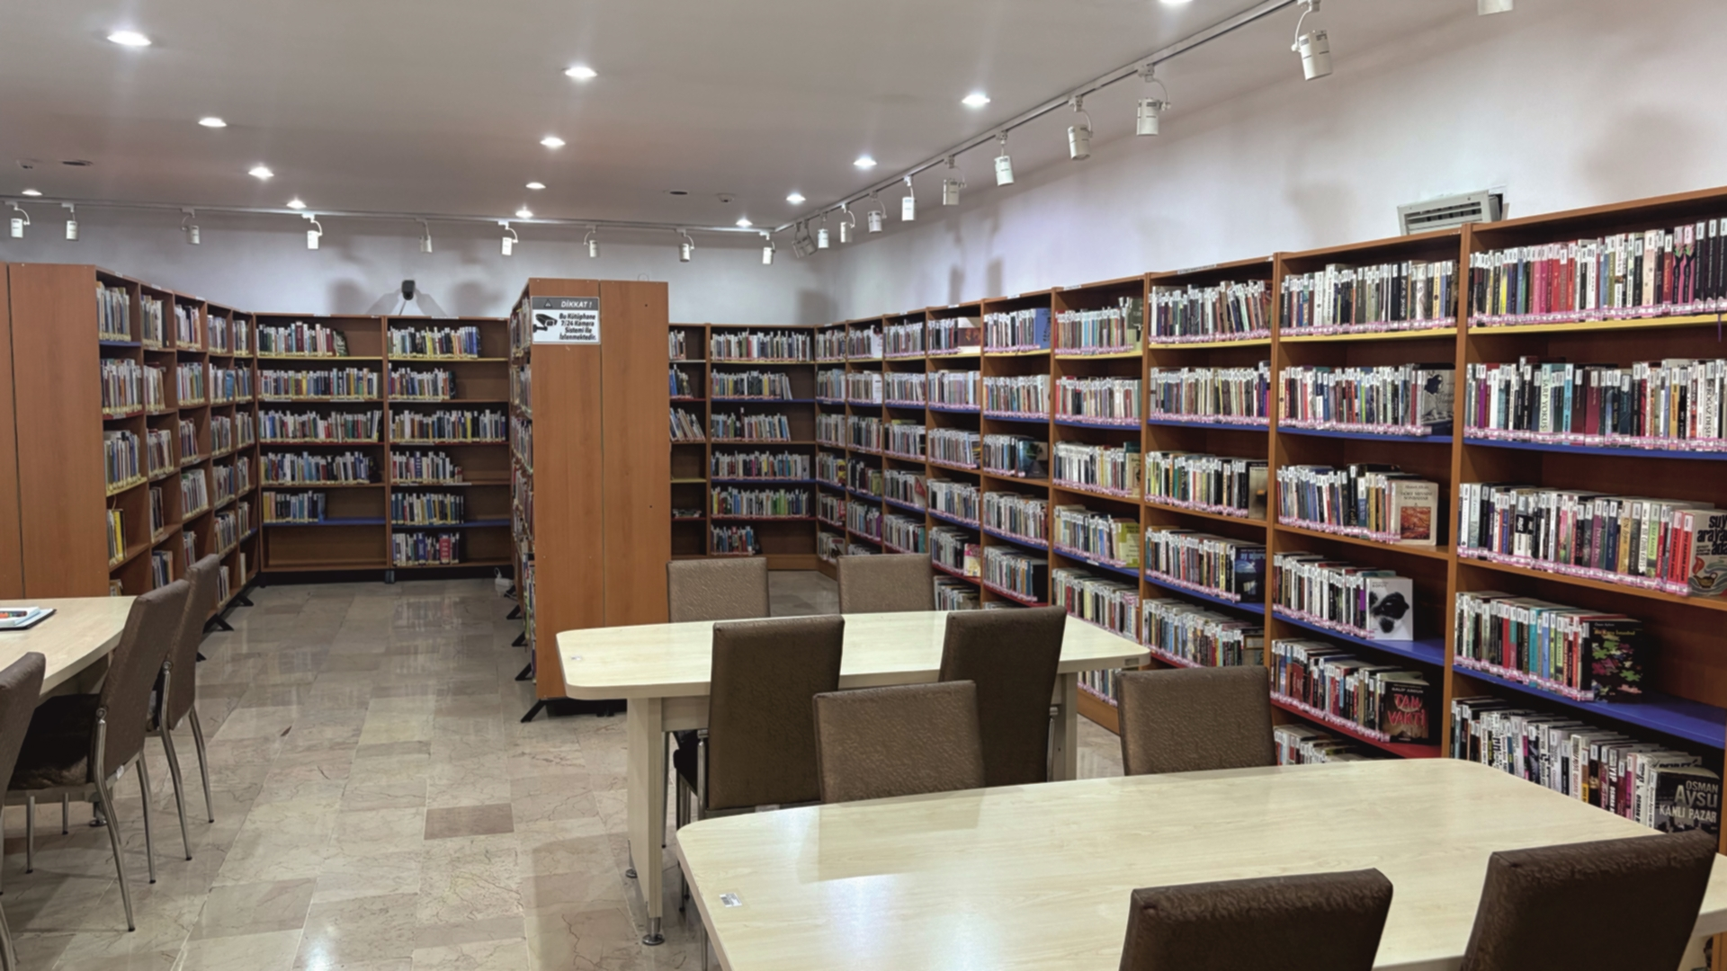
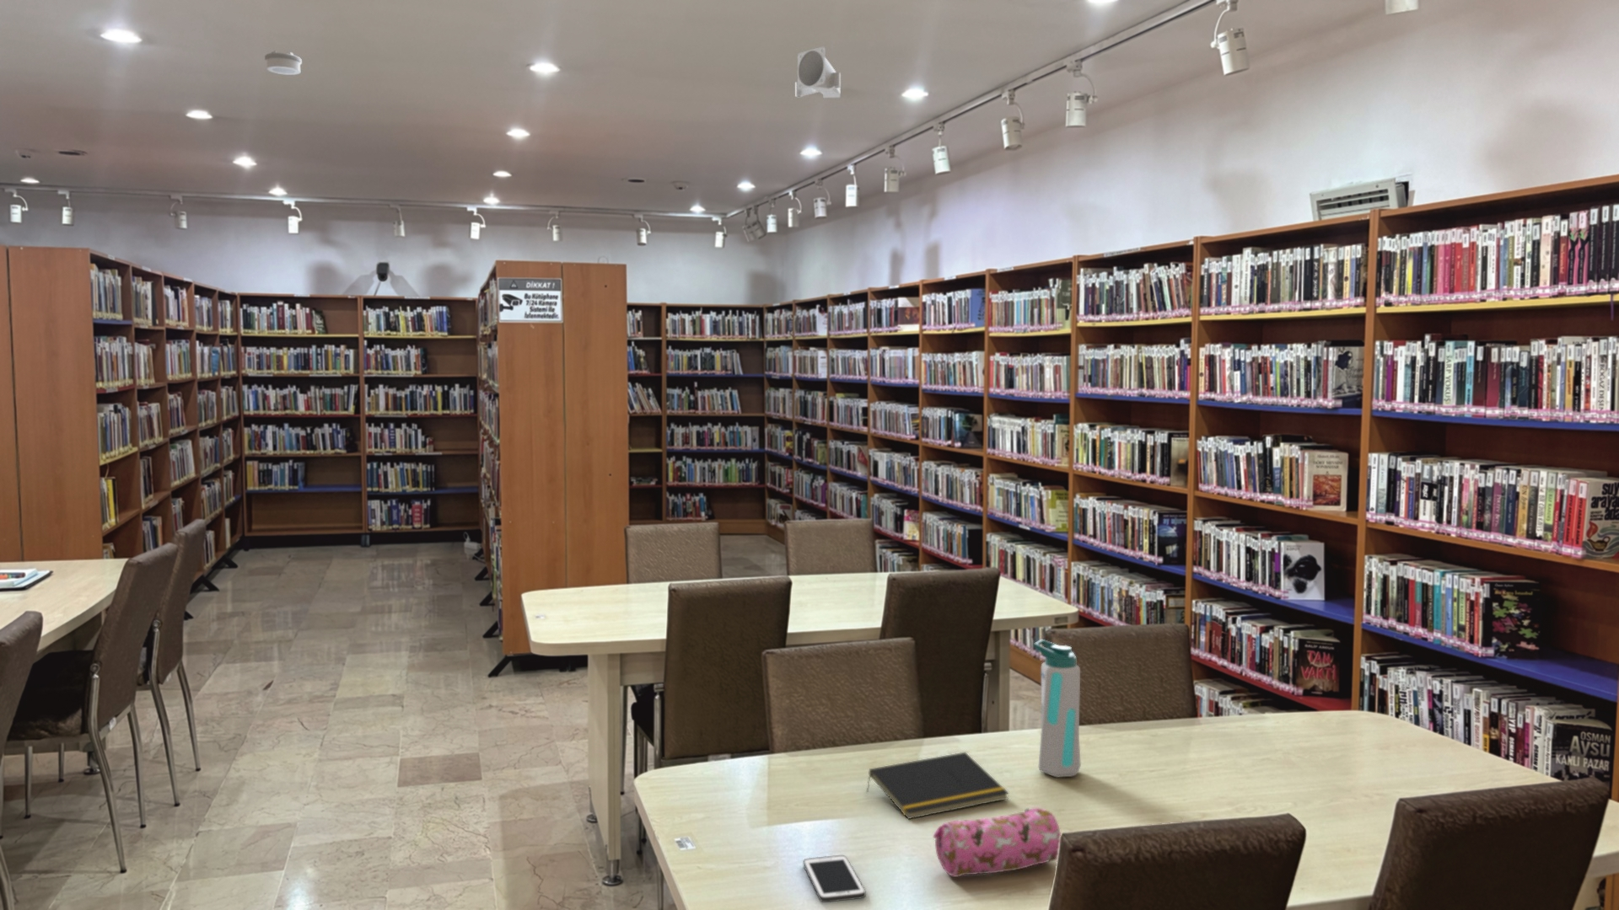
+ pencil case (996, 841)
+ notepad (937, 783)
+ security camera (817, 72)
+ cell phone (833, 878)
+ smoke detector (284, 61)
+ water bottle (1056, 708)
